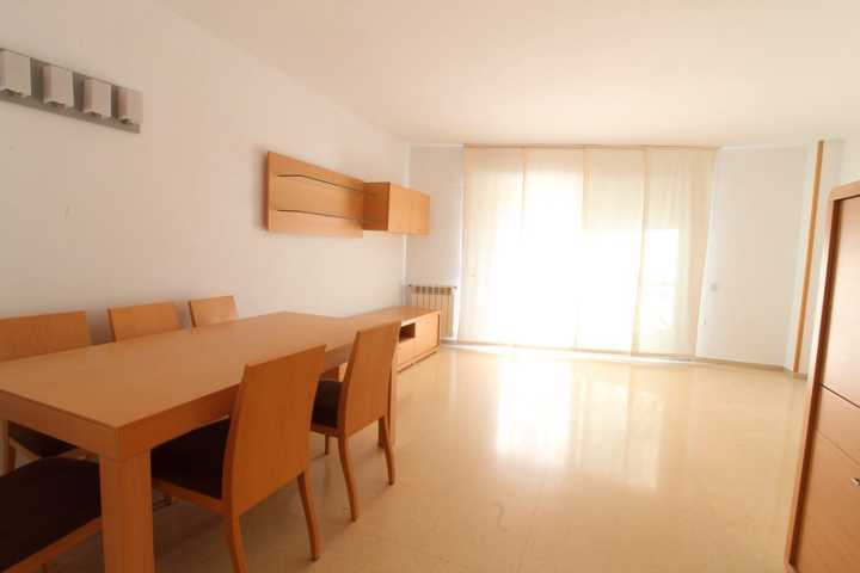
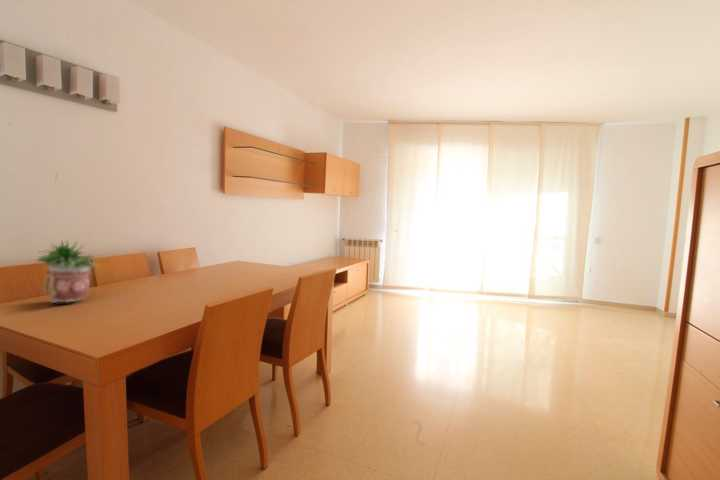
+ potted plant (69, 270)
